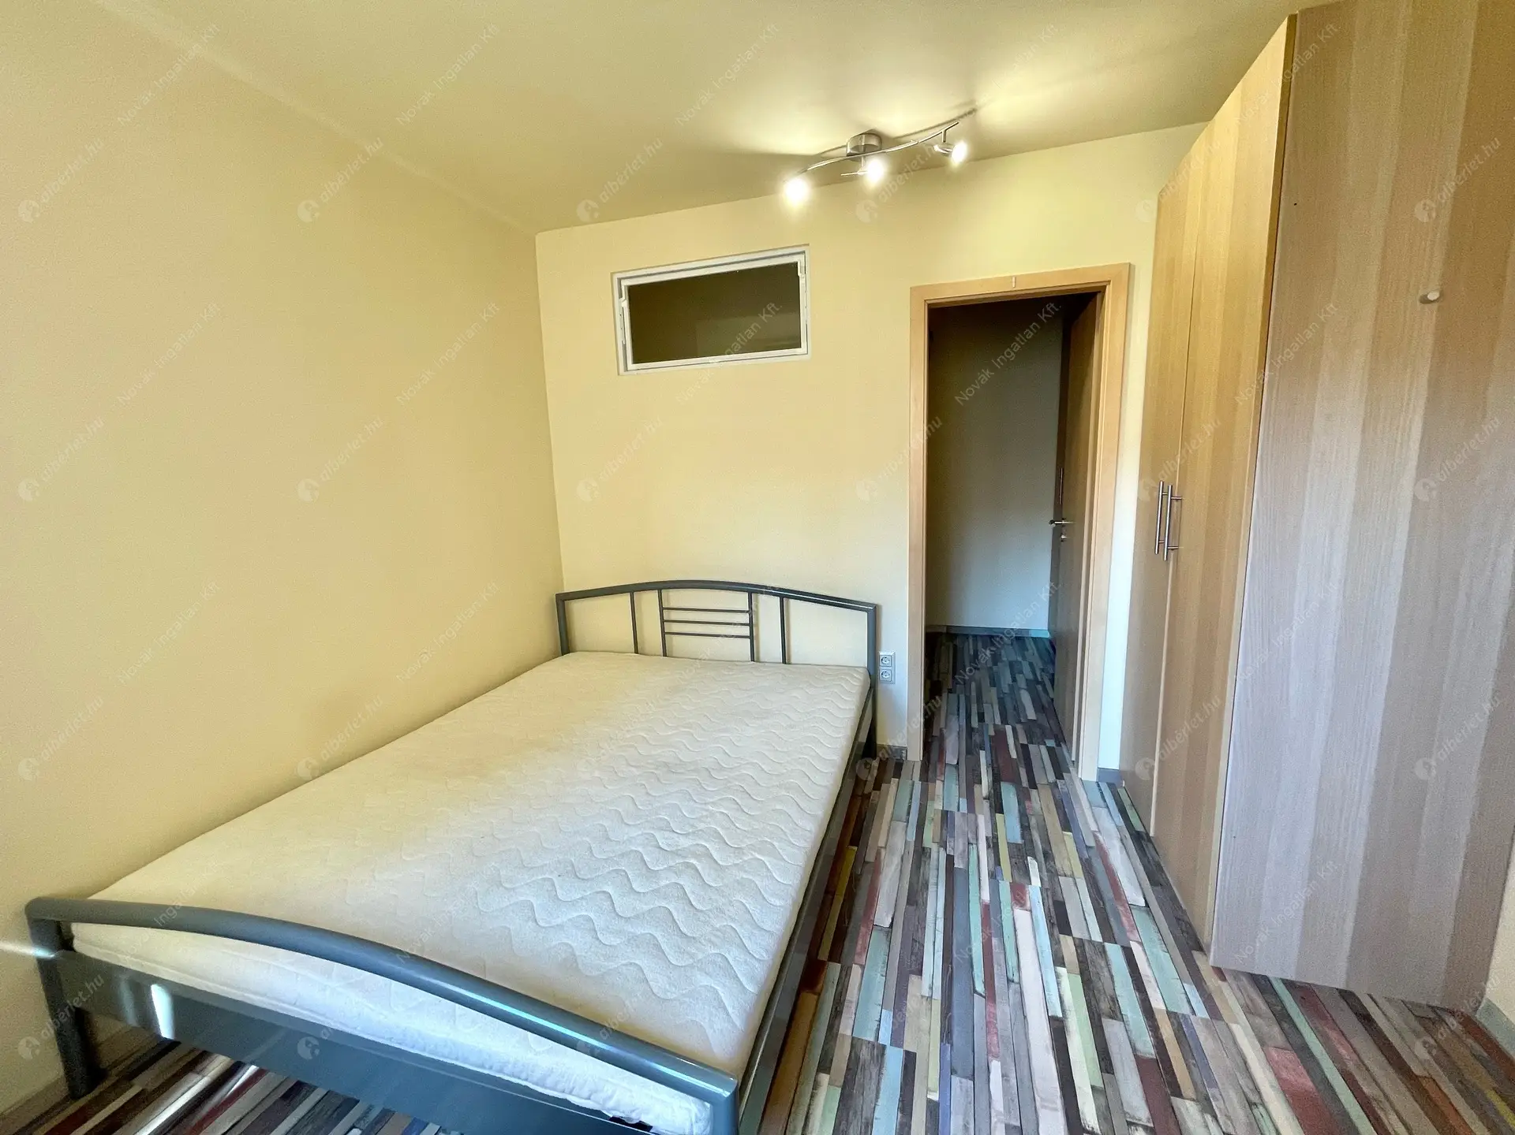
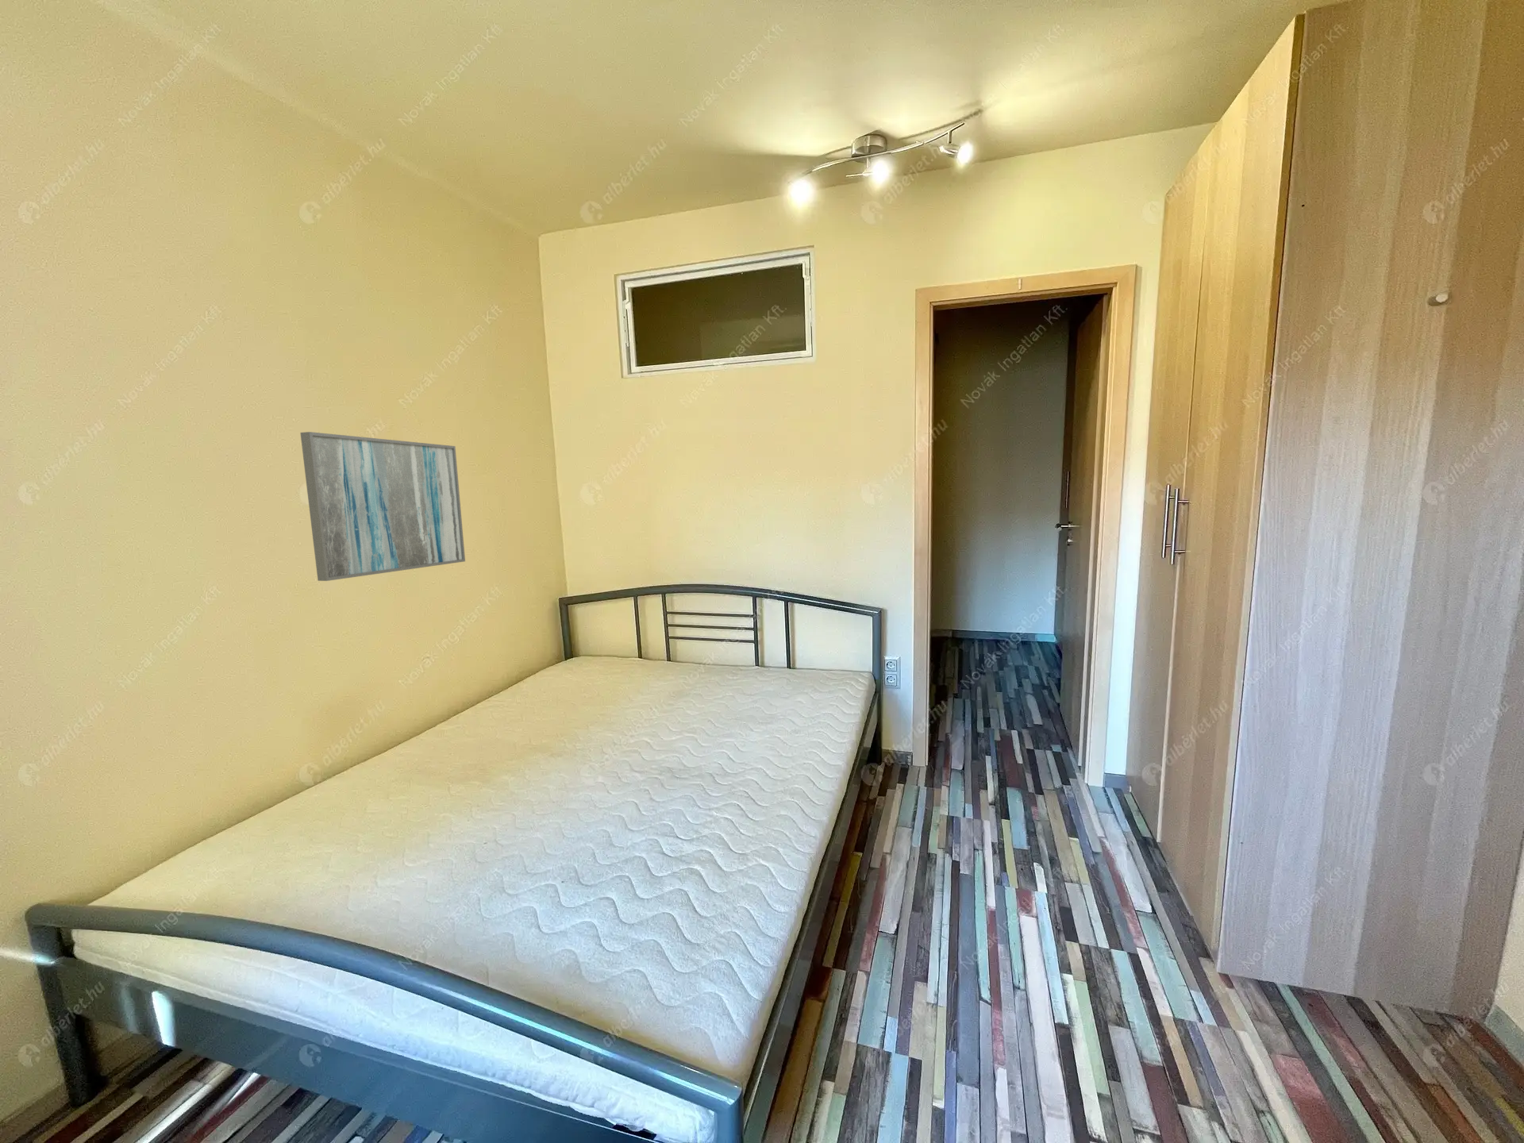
+ wall art (394, 505)
